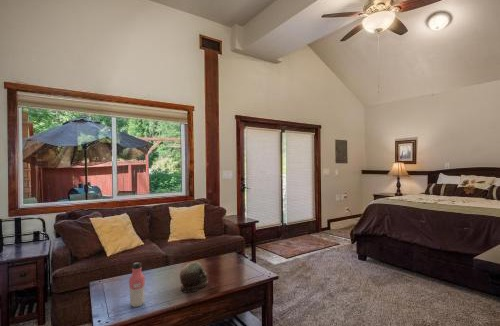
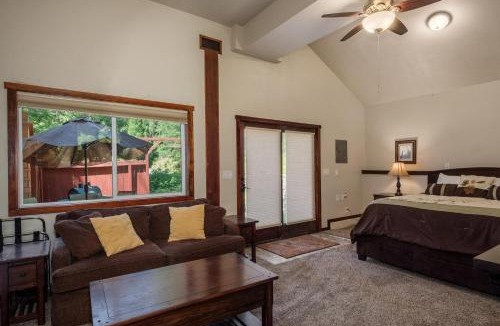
- water bottle (137, 283)
- decorative egg (194, 274)
